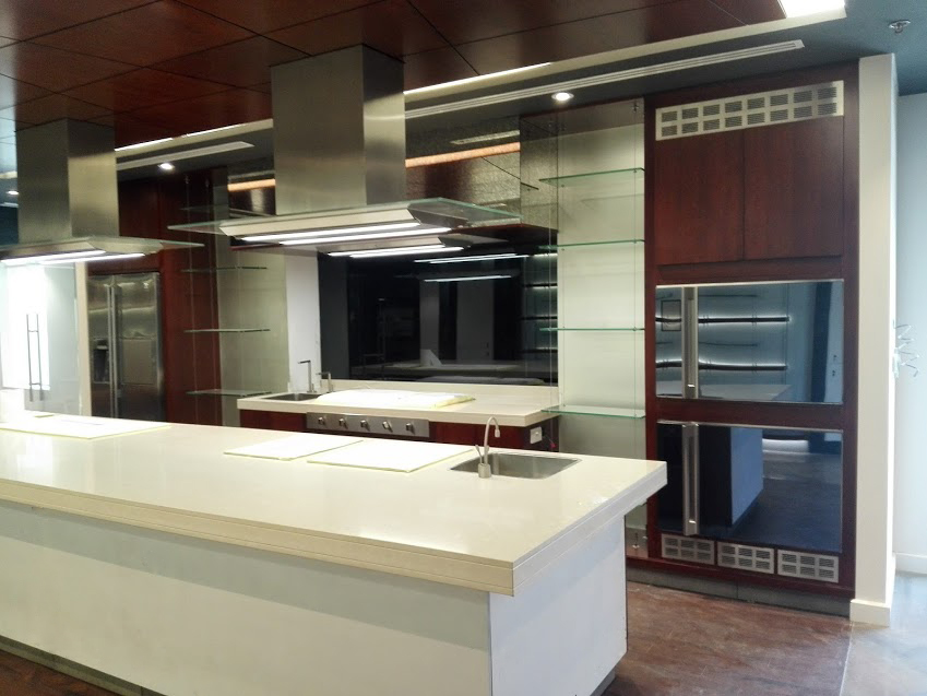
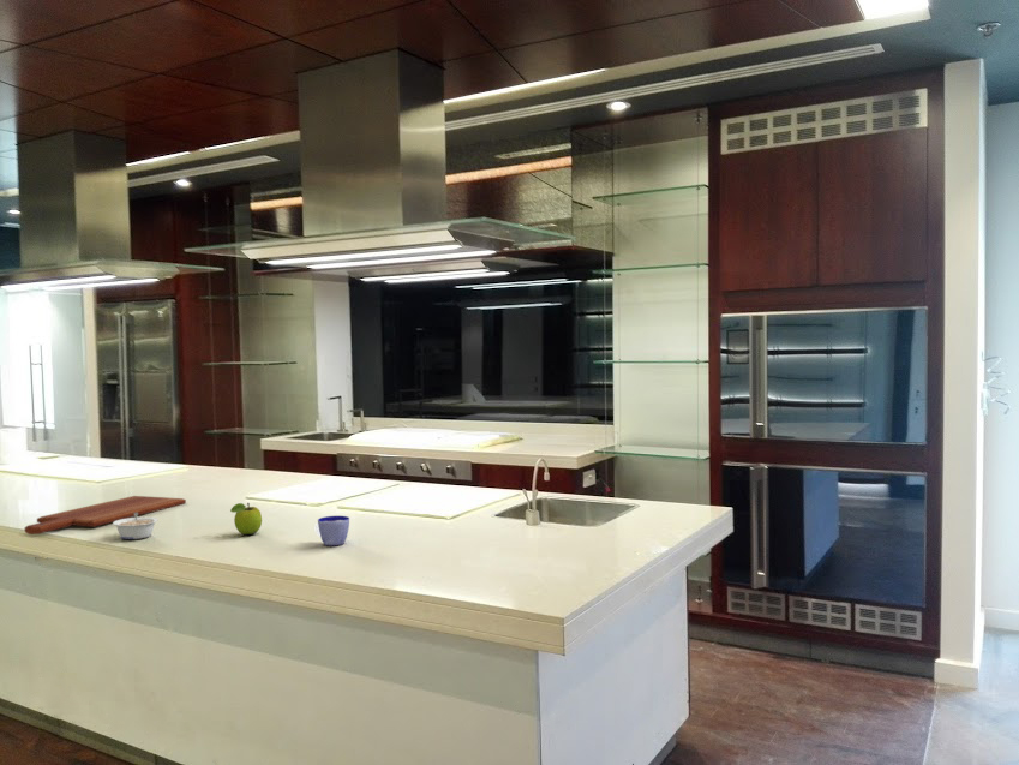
+ cutting board (112, 510)
+ cup (330, 530)
+ legume (134, 526)
+ fruit (246, 518)
